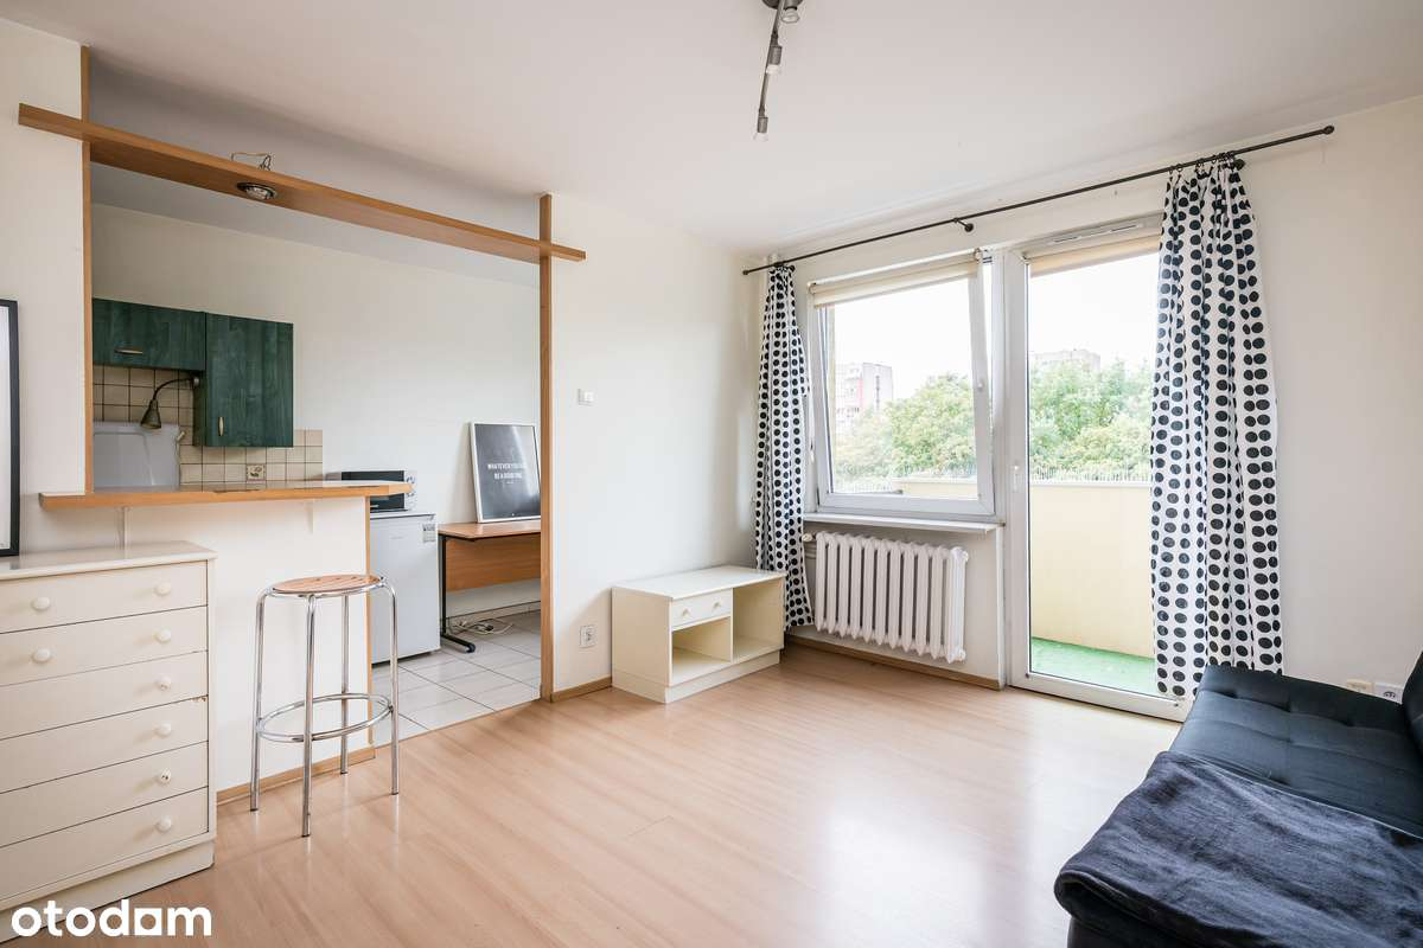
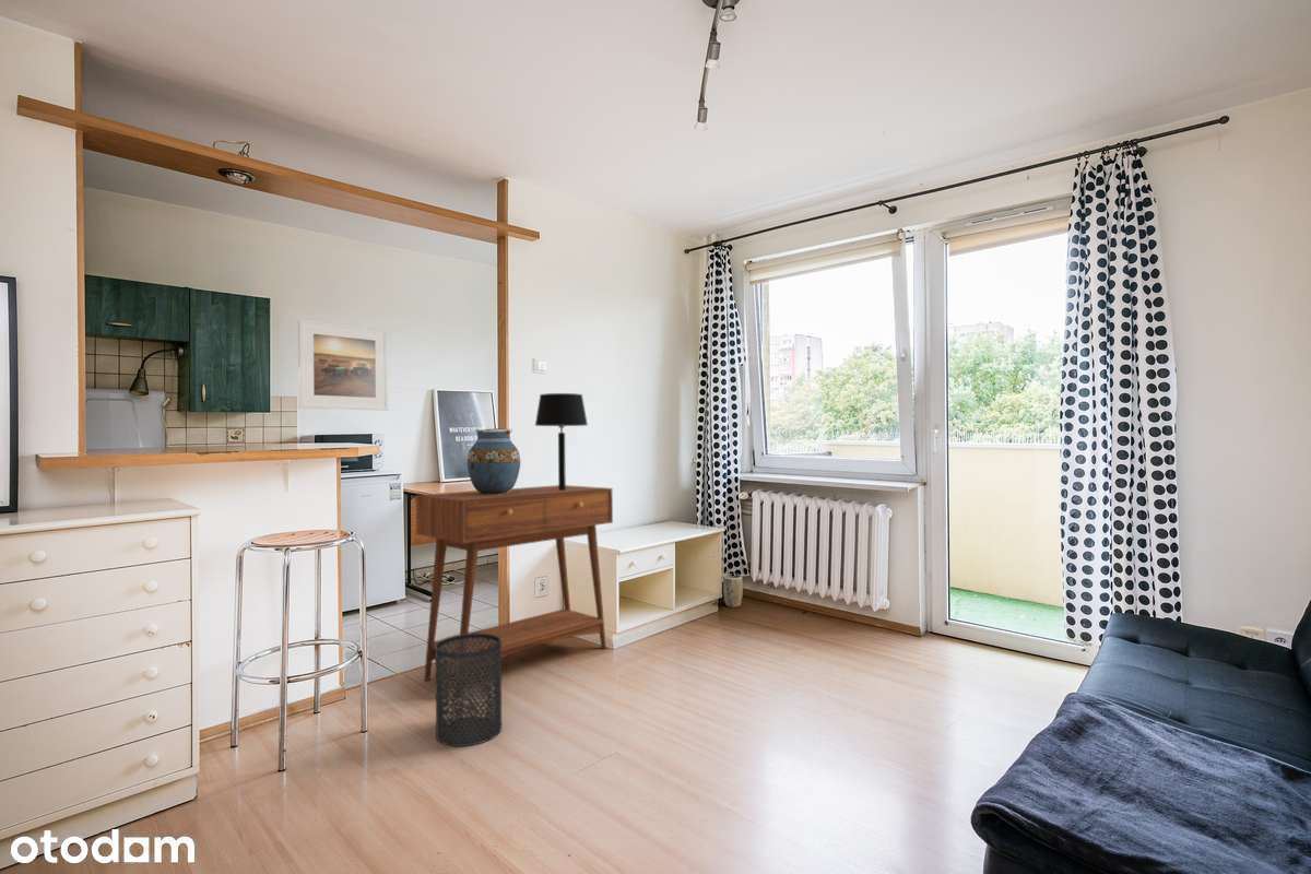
+ table lamp (562, 441)
+ trash can (469, 686)
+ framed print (345, 366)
+ vase (494, 460)
+ console table (519, 544)
+ plant pot (732, 590)
